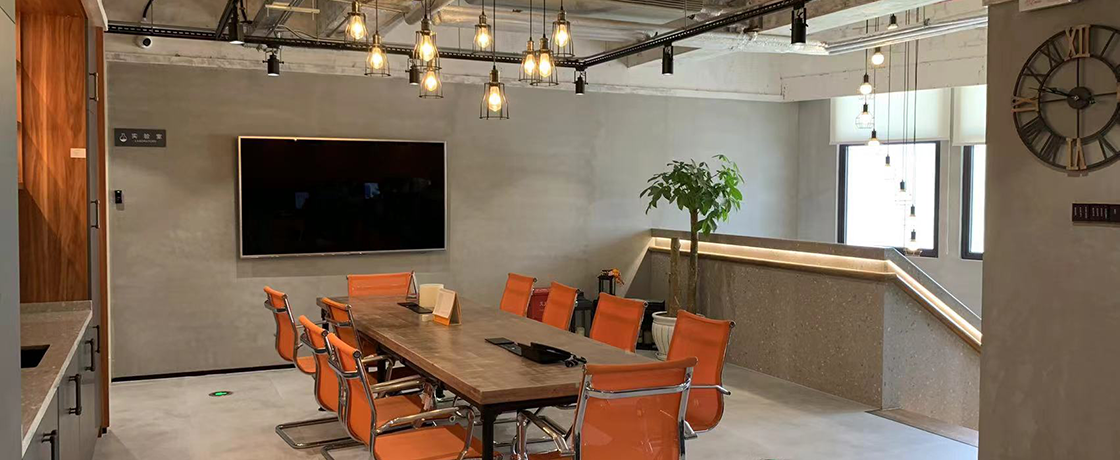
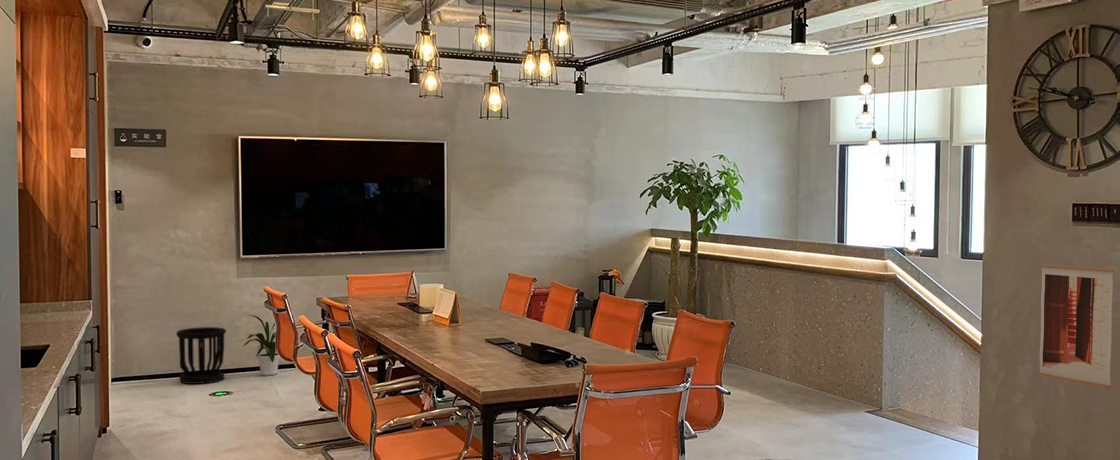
+ wall art (1074, 324)
+ house plant (267, 344)
+ wastebasket (201, 355)
